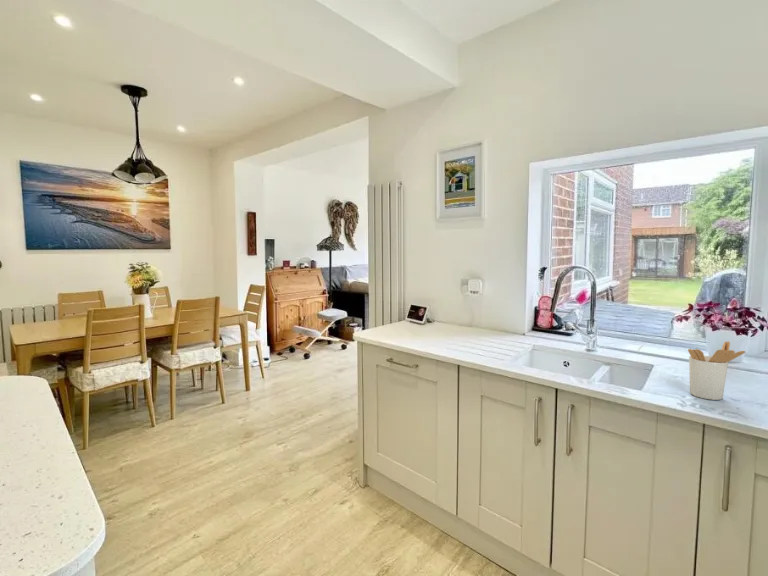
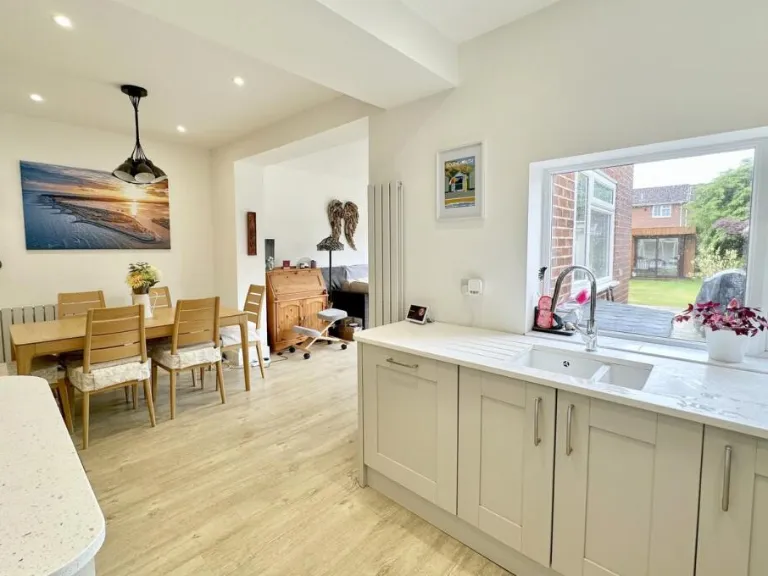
- utensil holder (714, 370)
